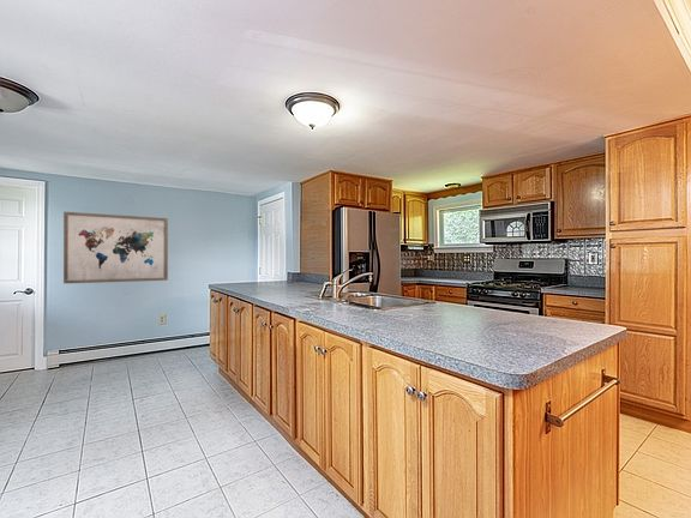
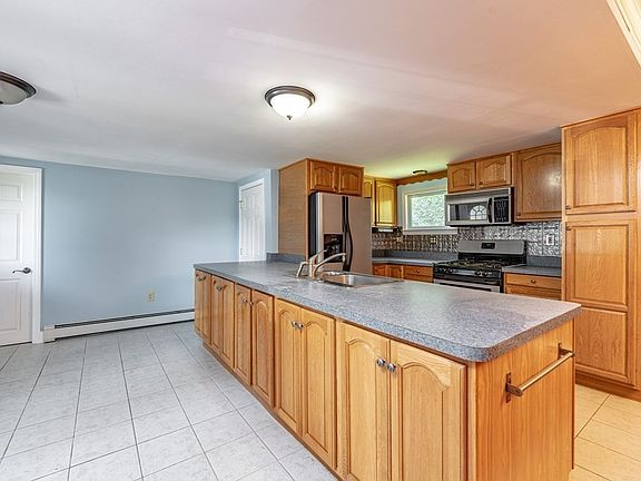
- wall art (119, 248)
